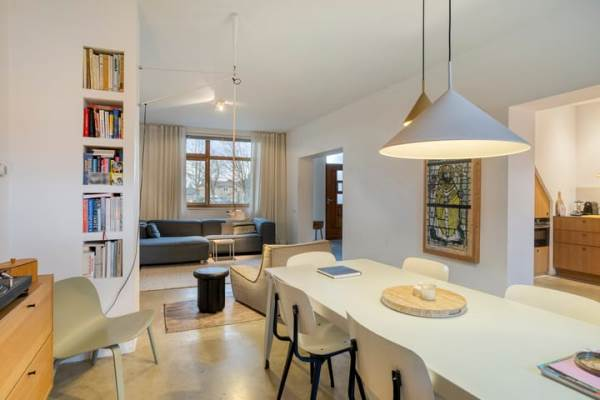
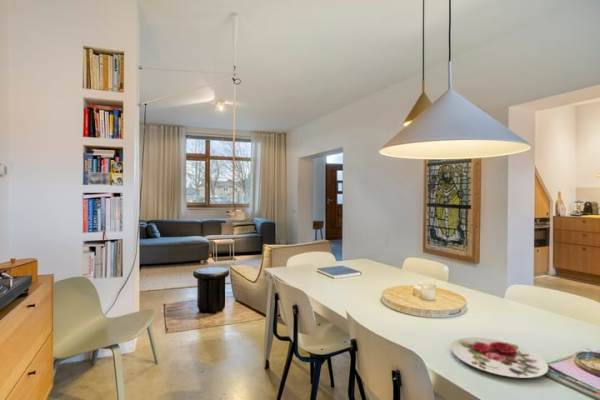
+ plate (496, 354)
